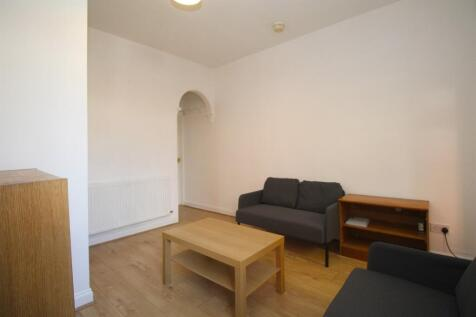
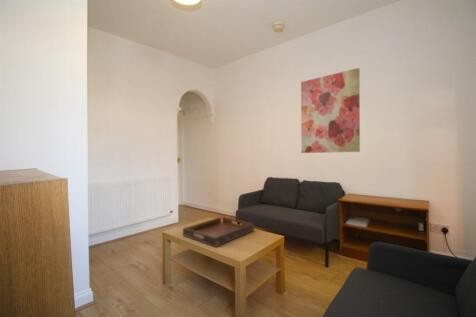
+ serving tray (219, 229)
+ wall art (328, 114)
